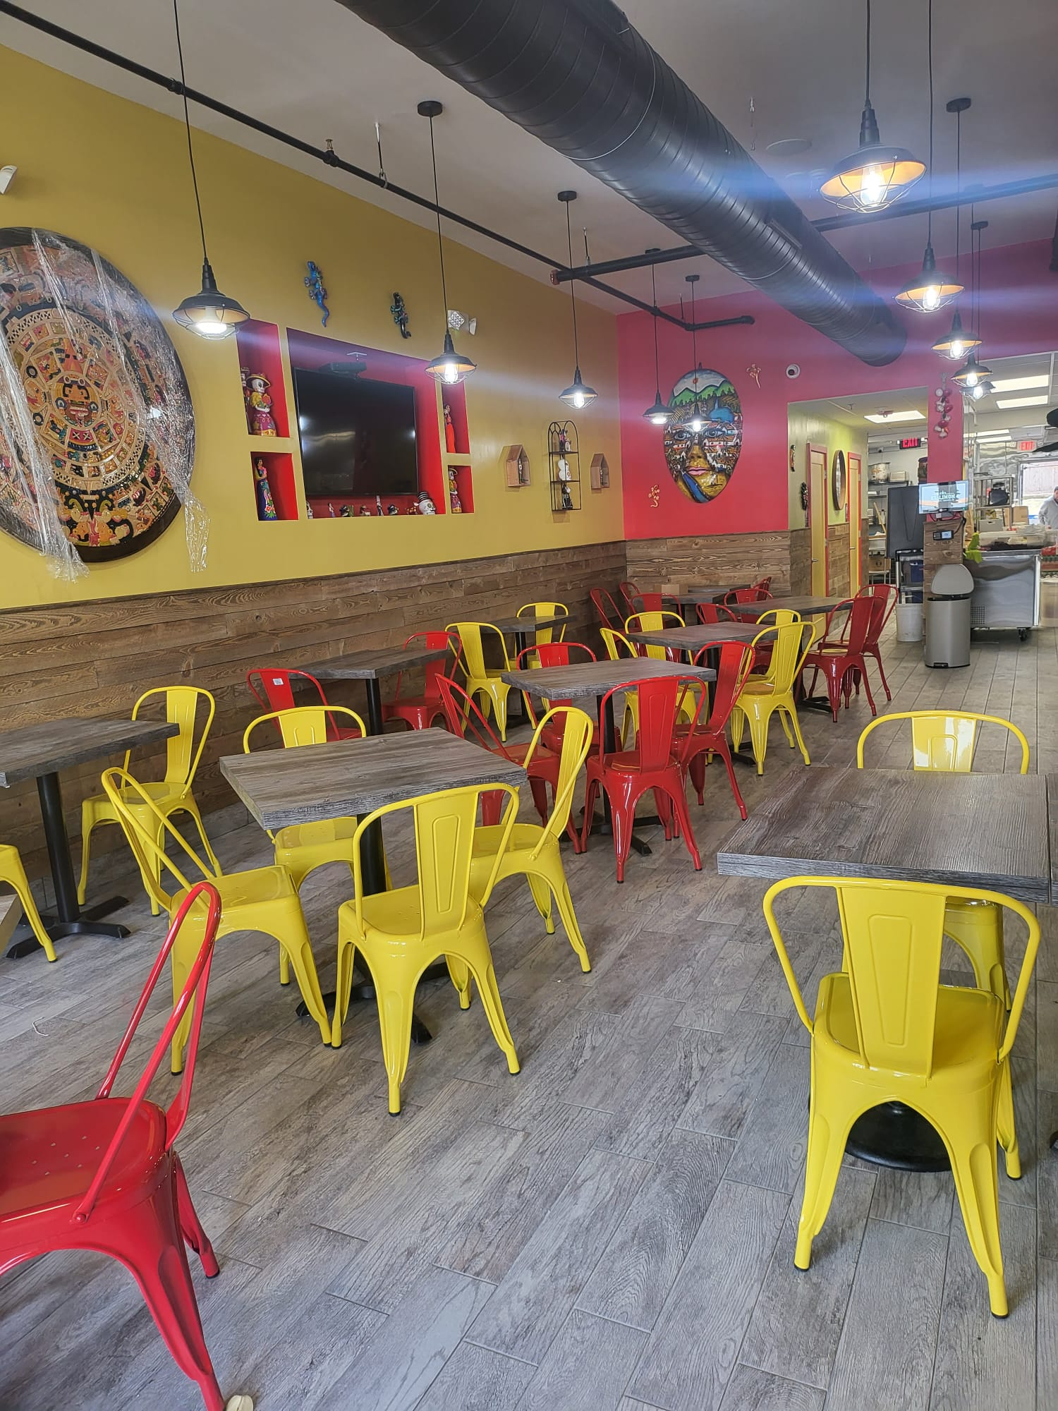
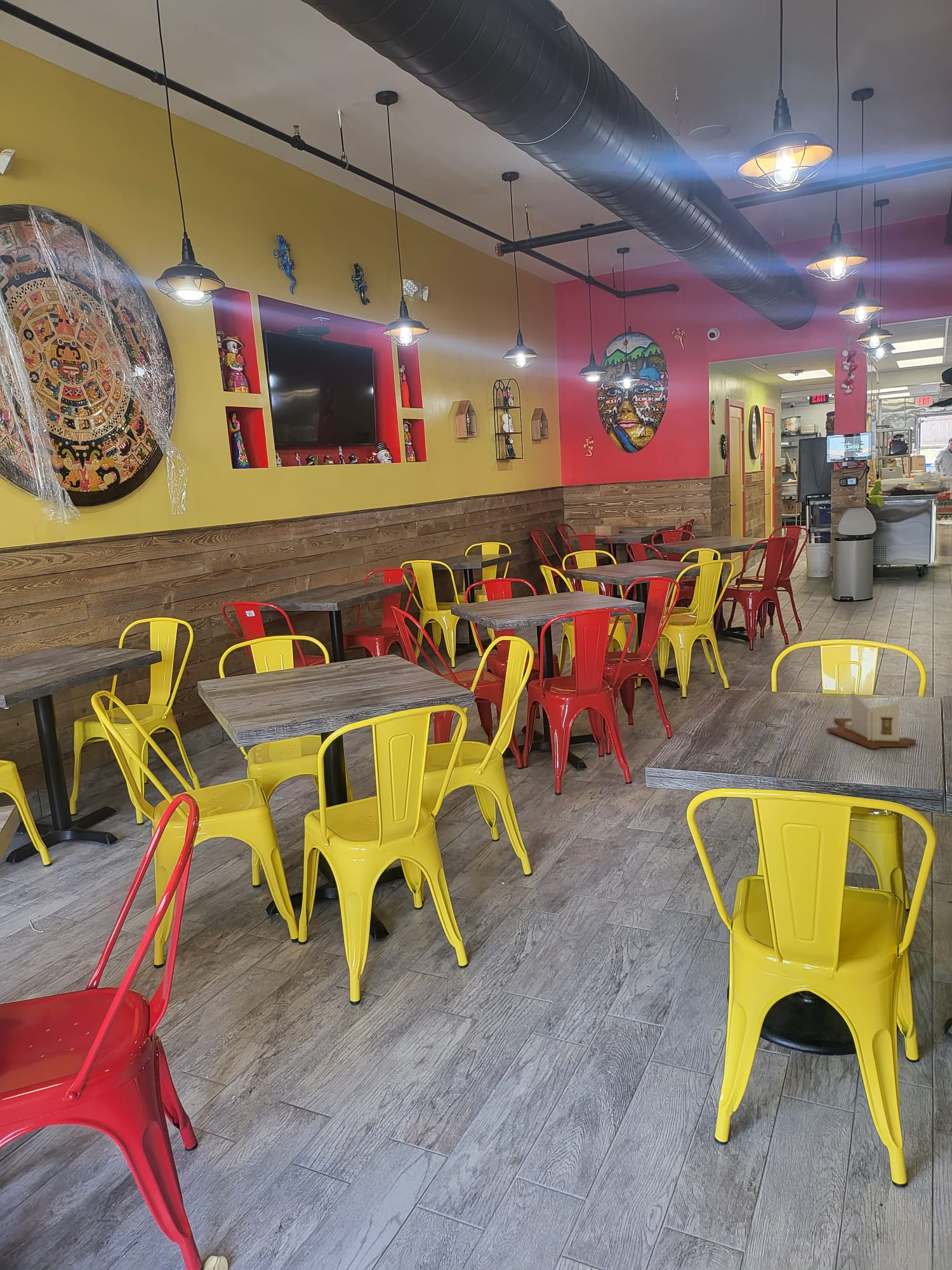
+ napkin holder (869, 713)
